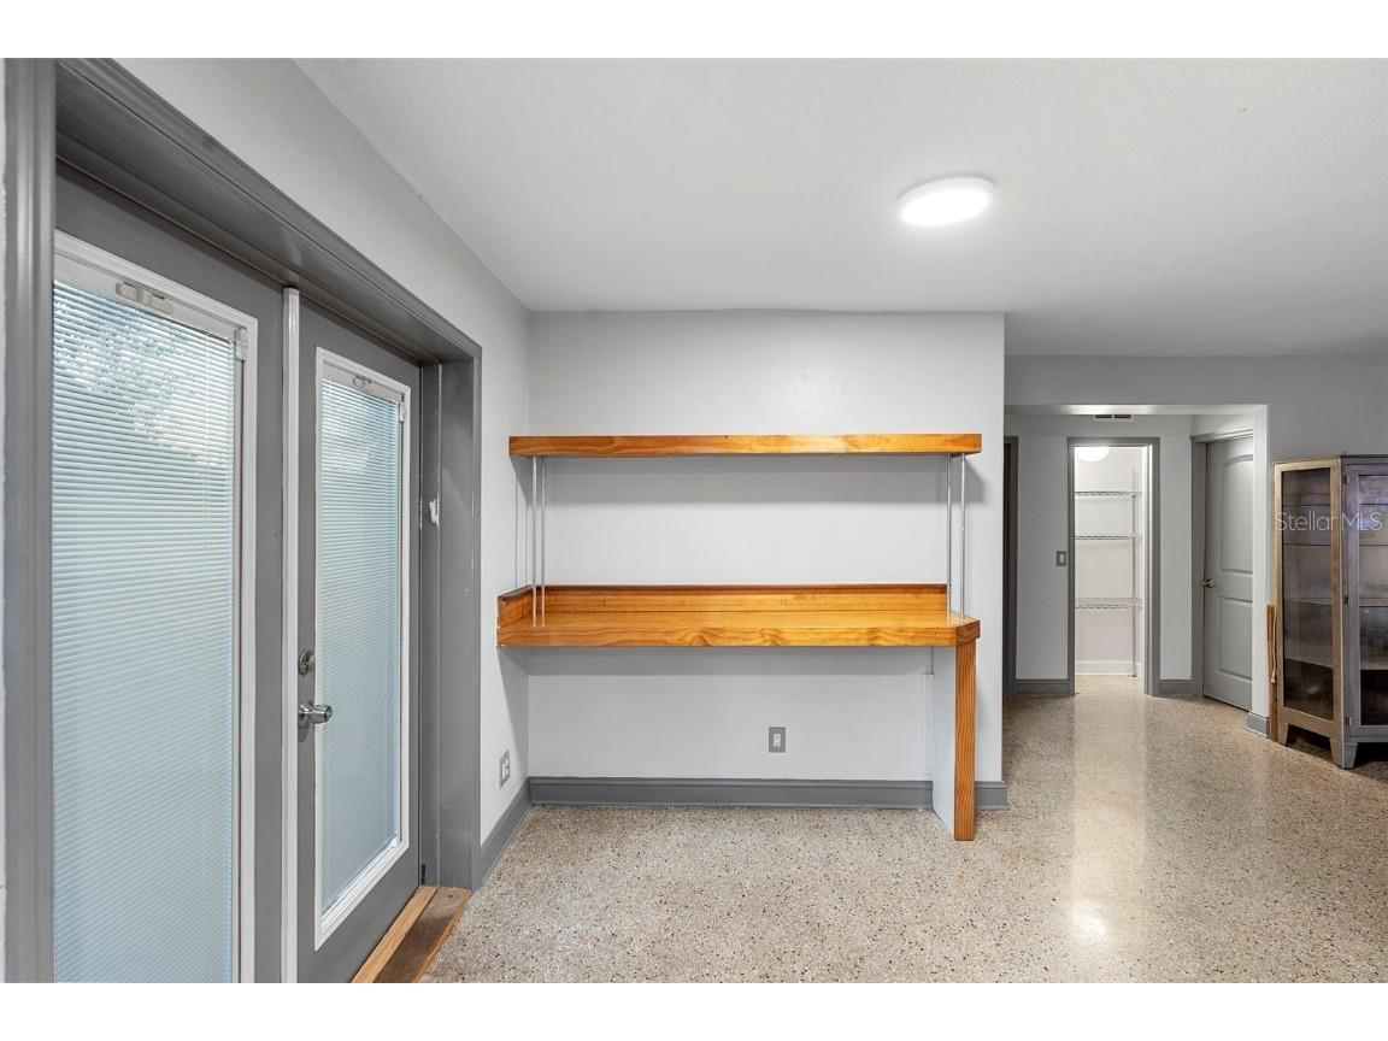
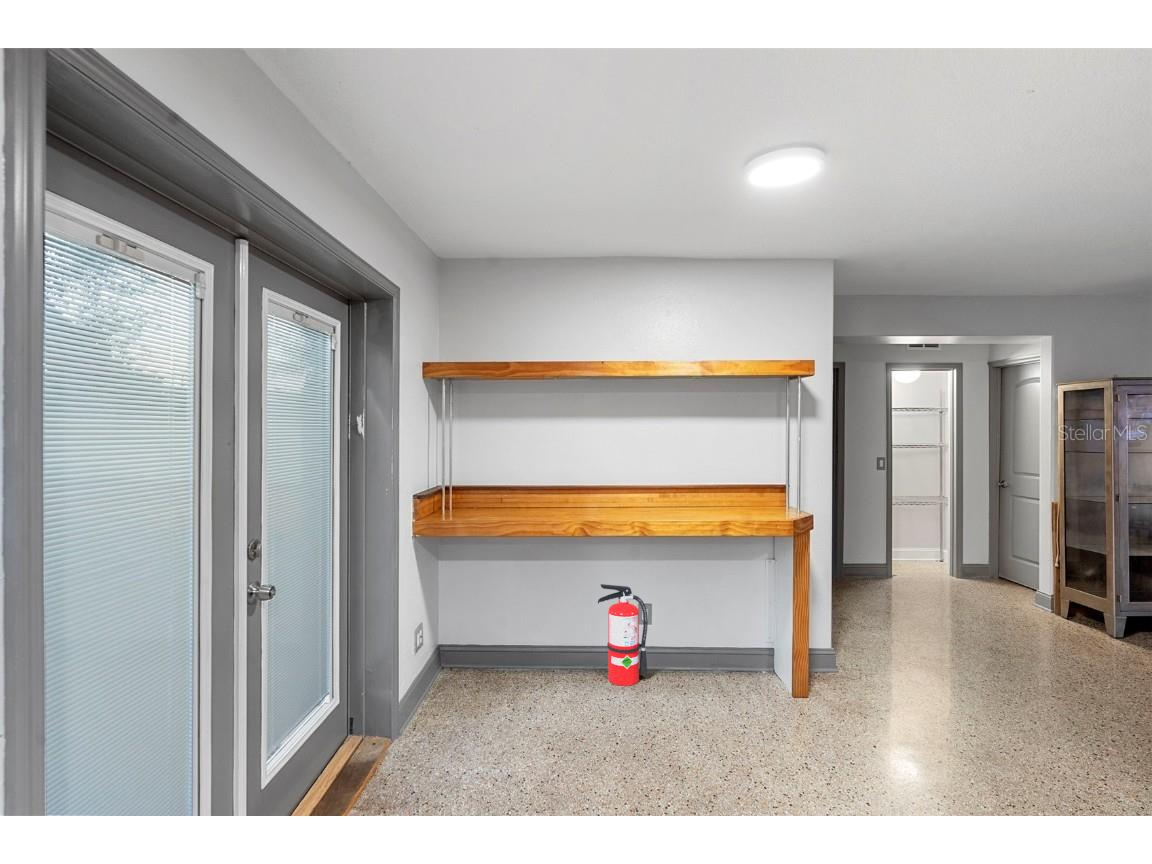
+ fire extinguisher (622, 633)
